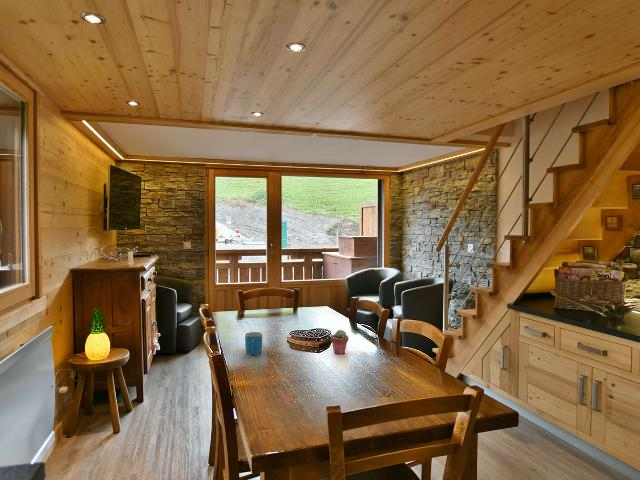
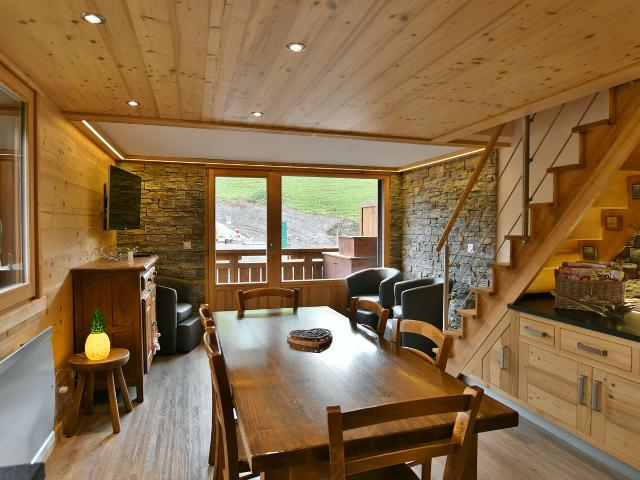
- potted succulent (339, 341)
- mug (253, 344)
